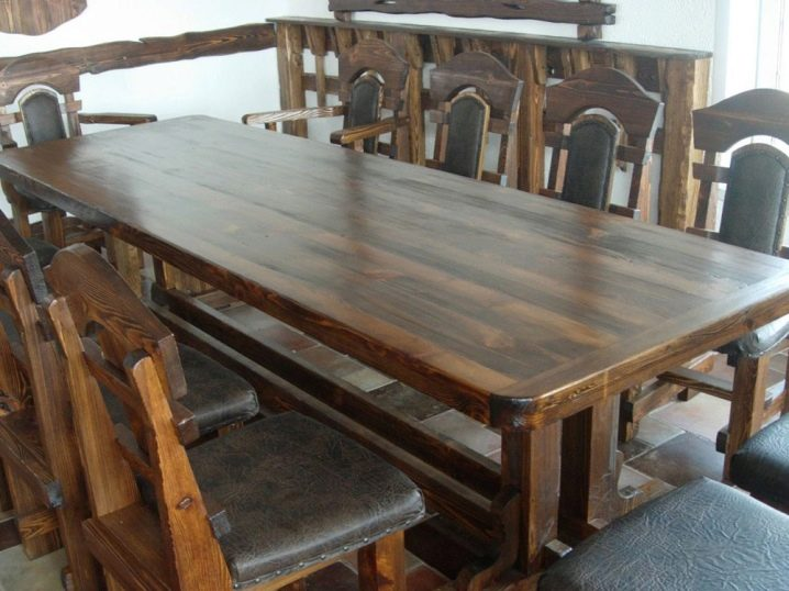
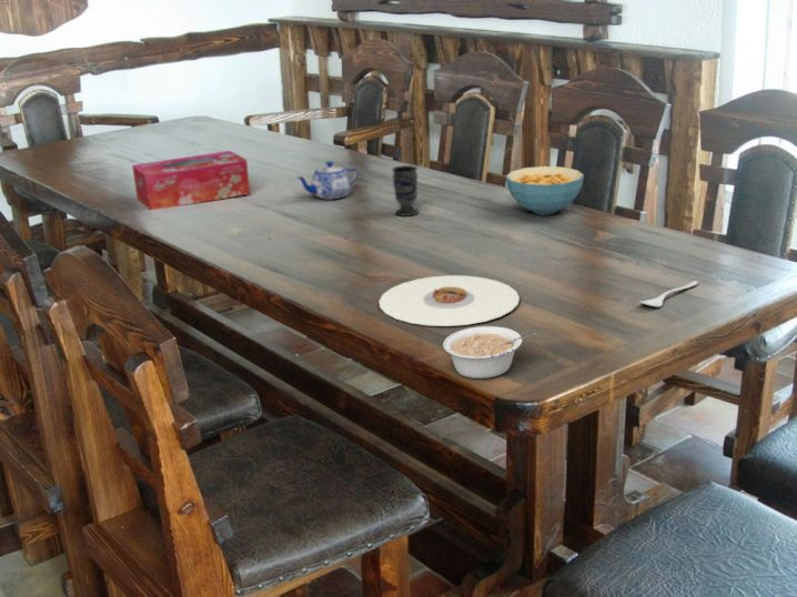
+ legume (485, 351)
+ plate (448, 295)
+ spoon (669, 292)
+ cereal bowl (544, 193)
+ teapot (327, 179)
+ tissue box (191, 179)
+ cup (405, 191)
